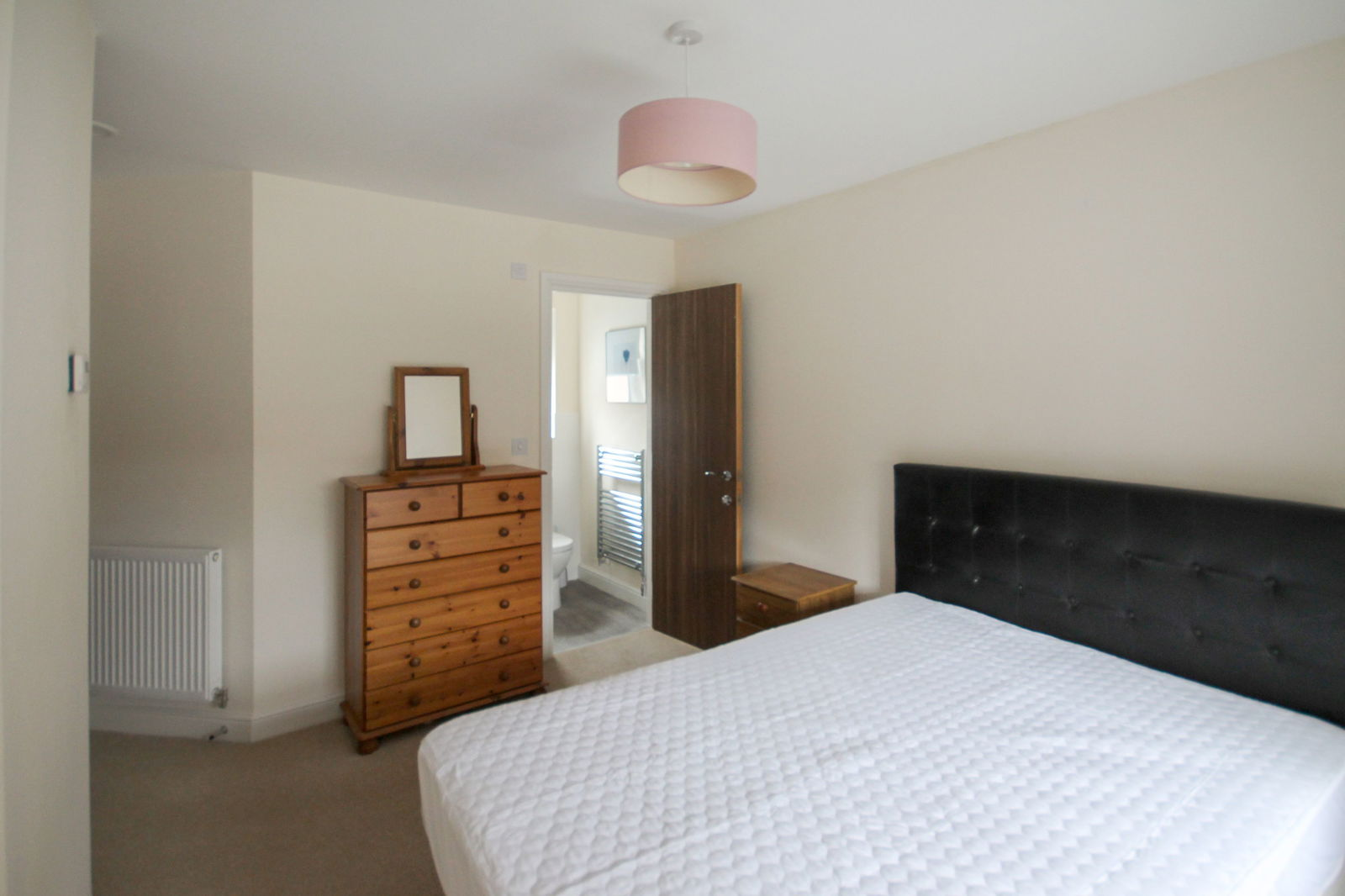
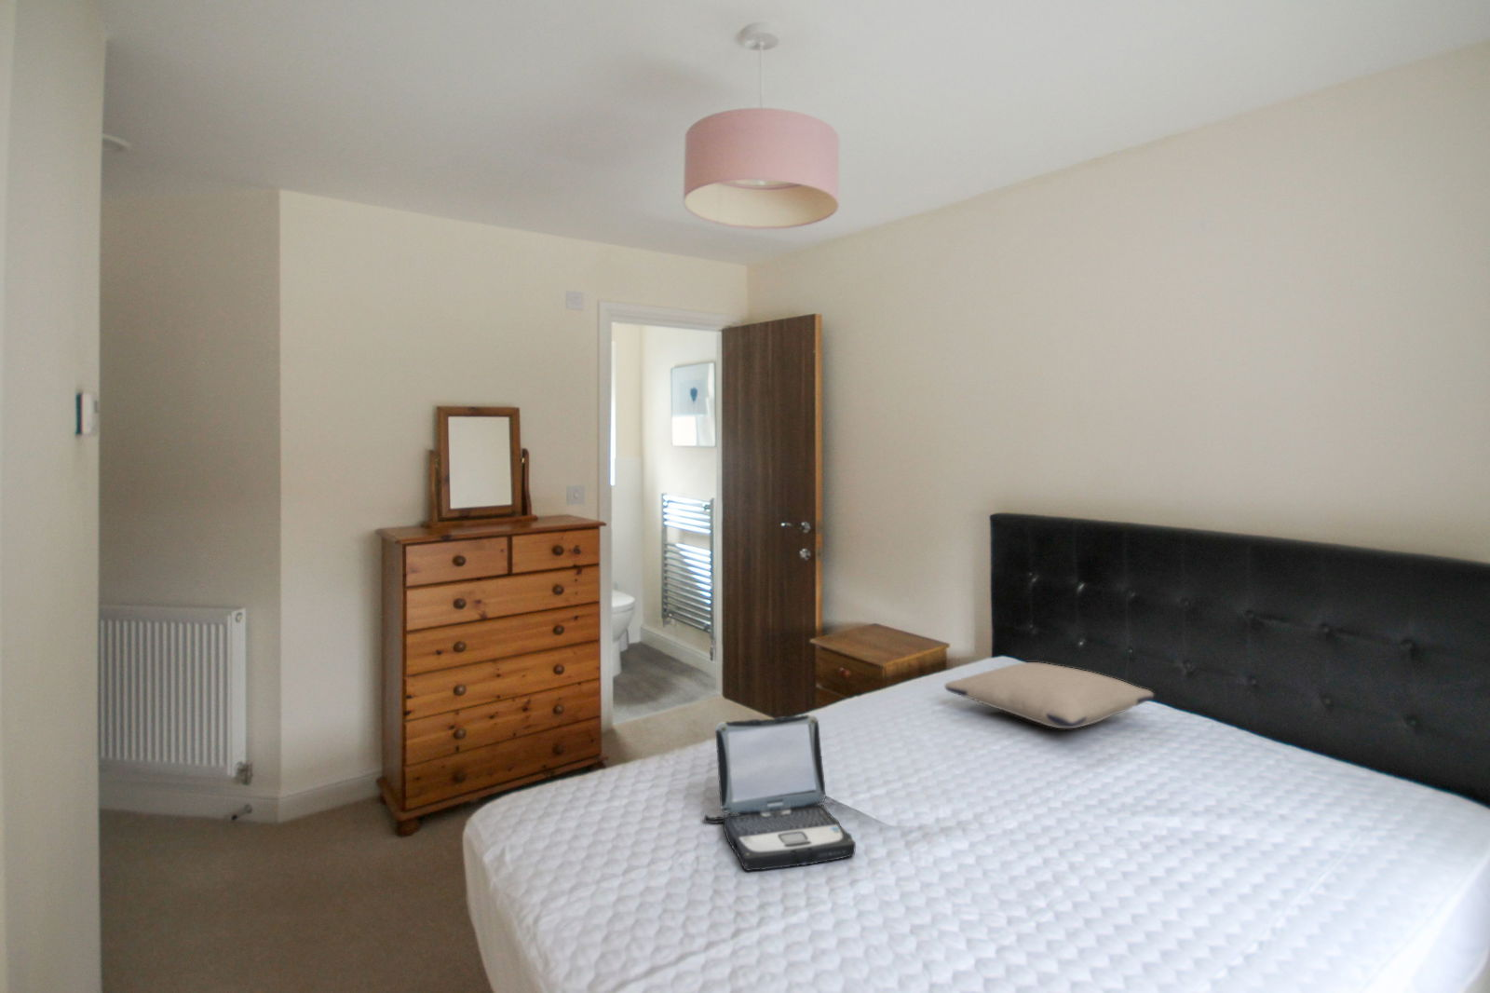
+ pillow (1046, 693)
+ laptop (780, 785)
